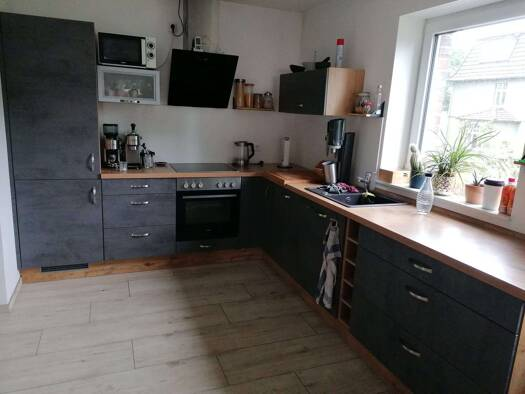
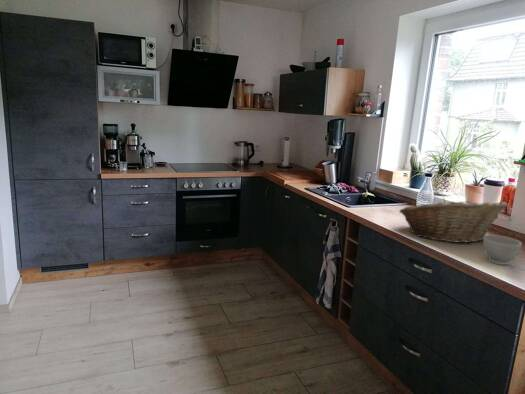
+ fruit basket (451, 215)
+ bowl (500, 250)
